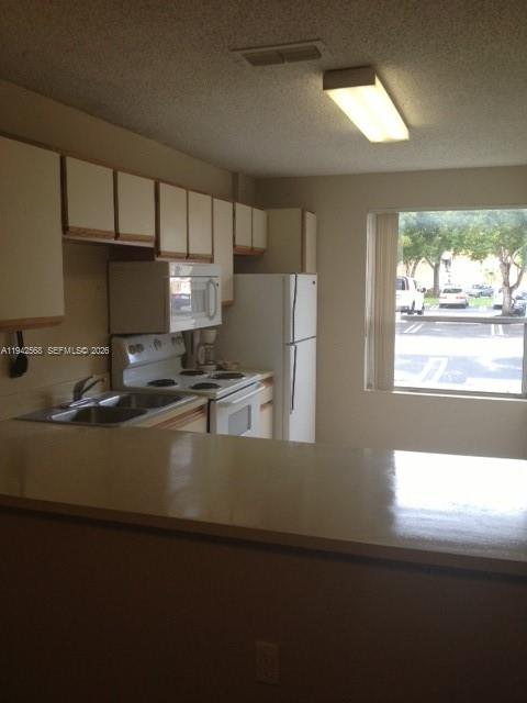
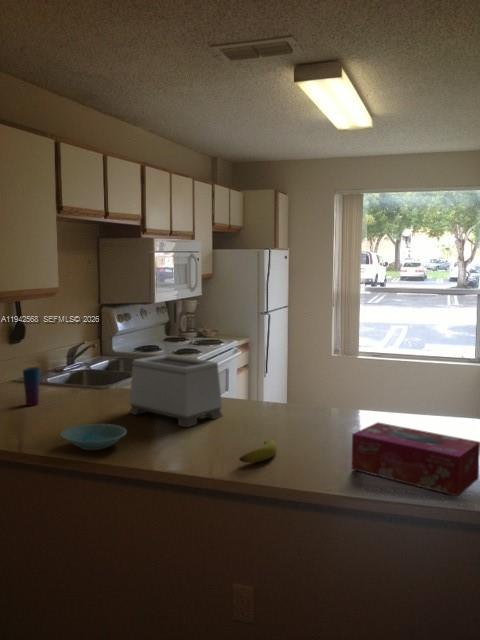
+ bowl (94, 438)
+ tissue box (414, 455)
+ cup (31, 386)
+ toaster (172, 387)
+ banana (262, 448)
